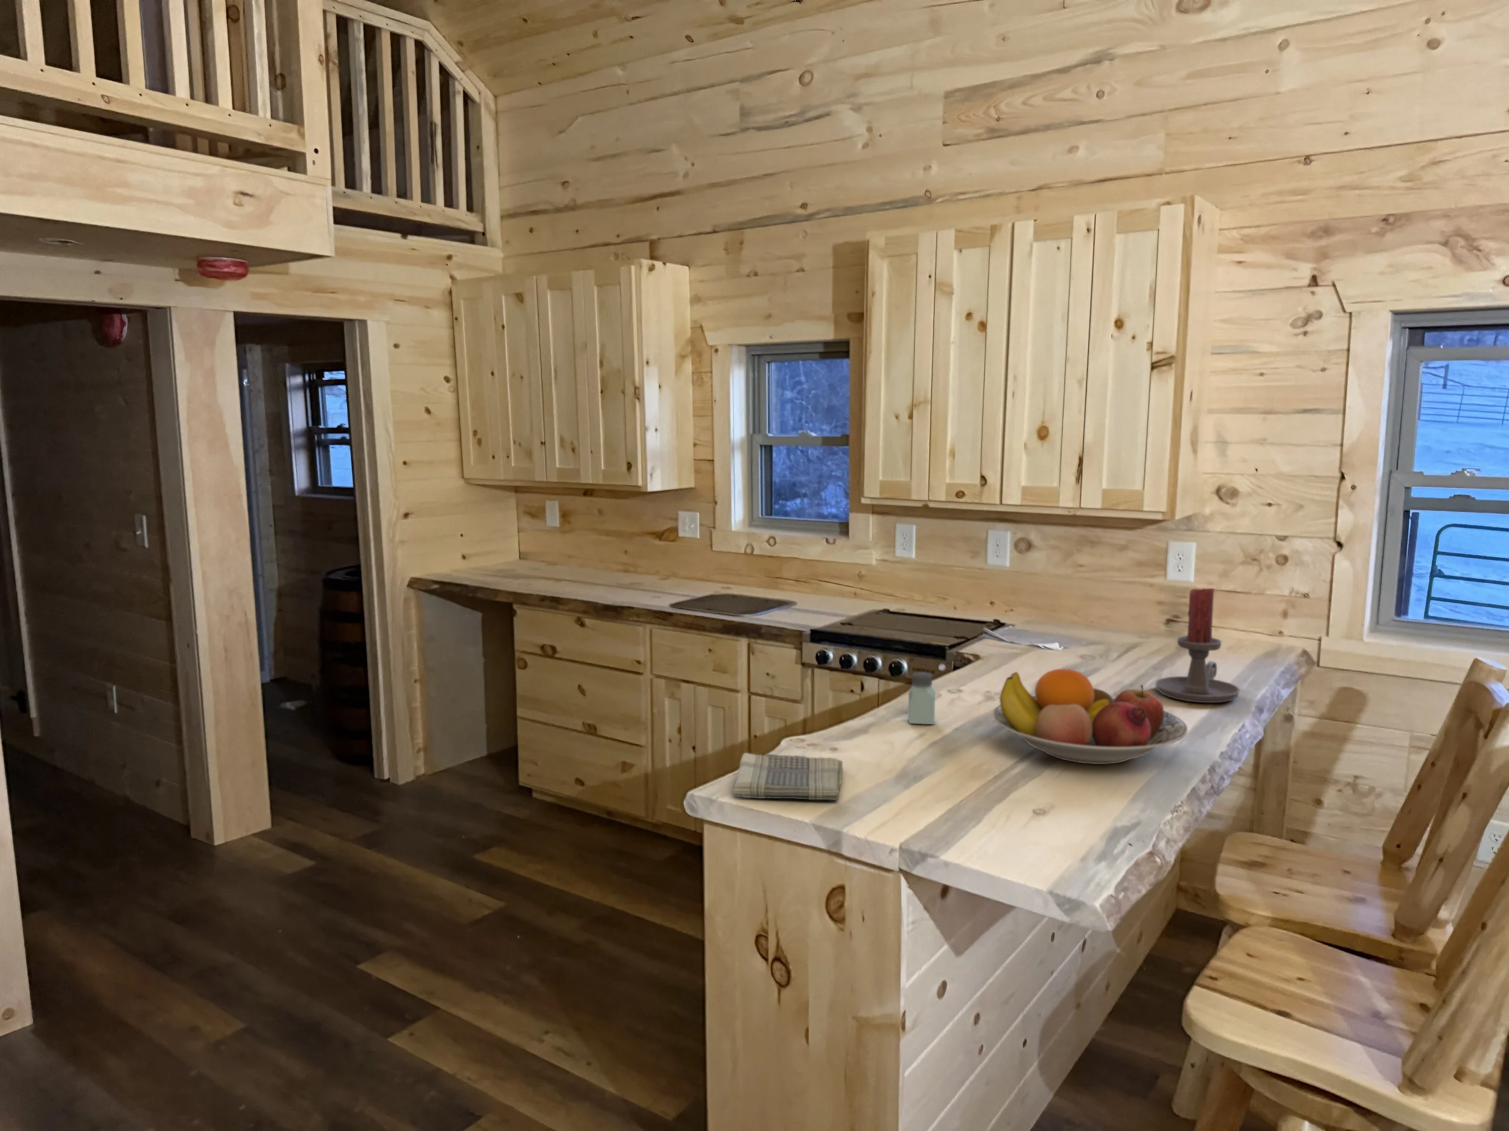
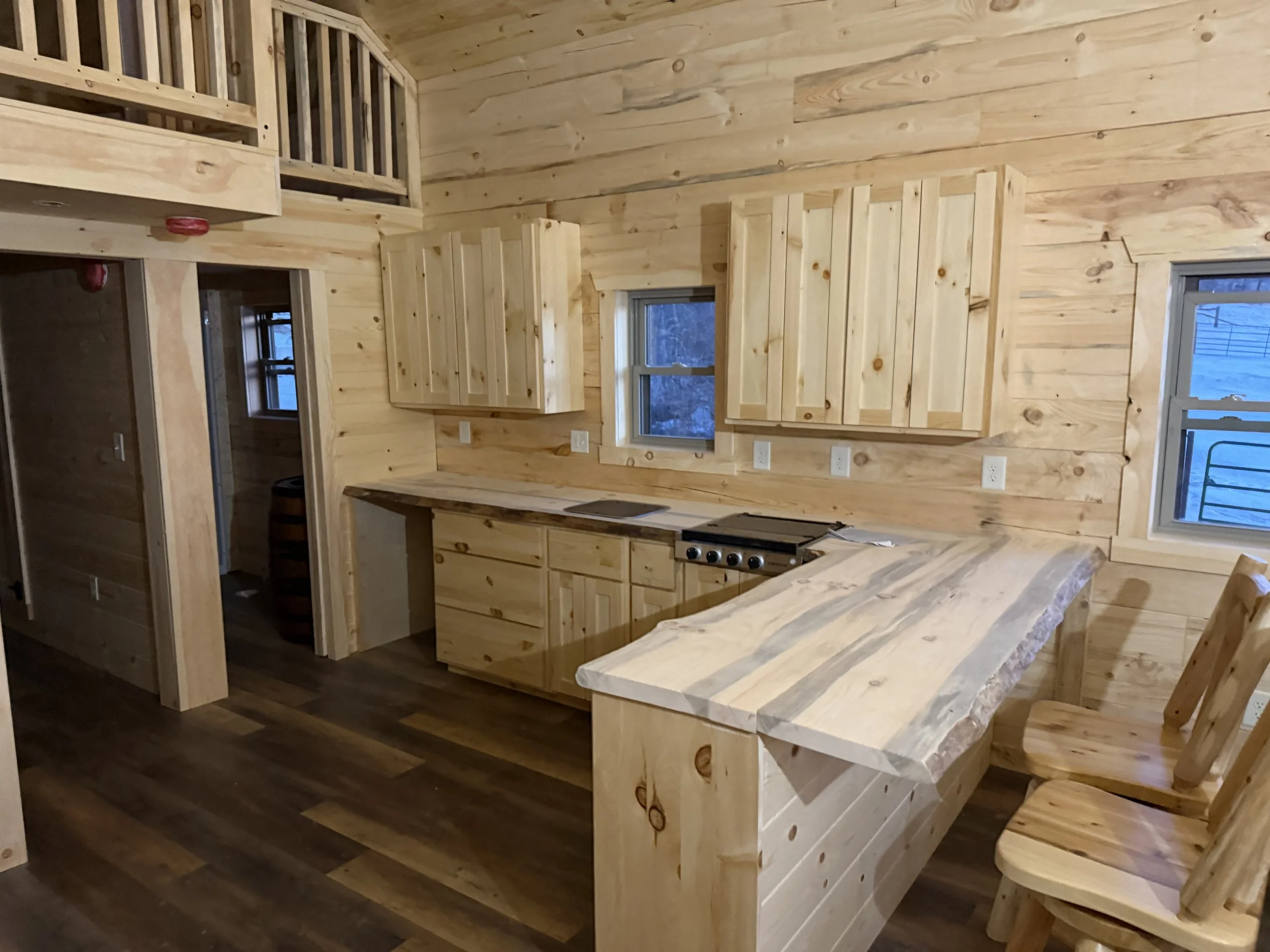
- saltshaker (922, 697)
- candle holder (1202, 639)
- dish towel (789, 773)
- fruit bowl (1087, 712)
